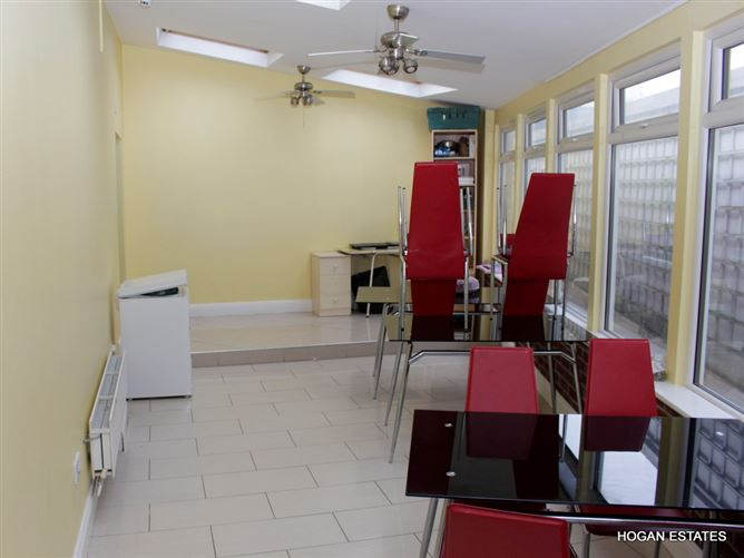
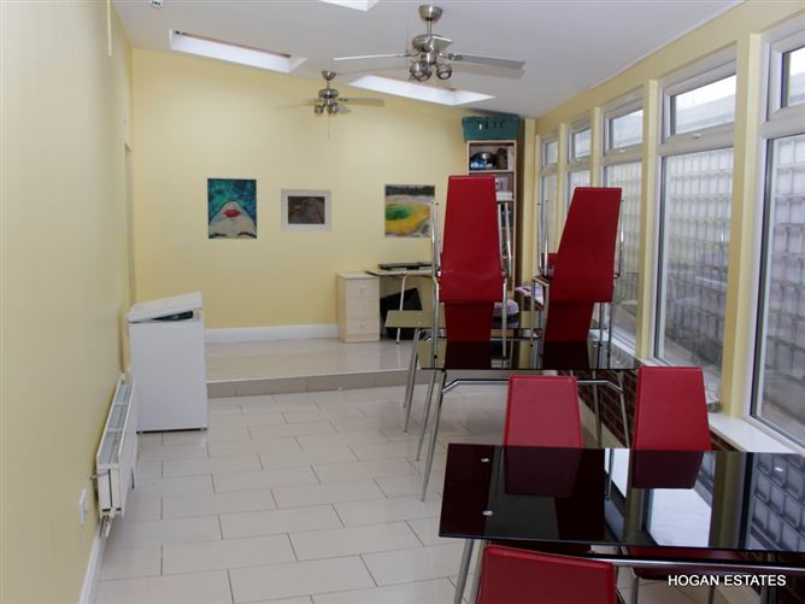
+ wall art (231, 209)
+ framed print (410, 211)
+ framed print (306, 210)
